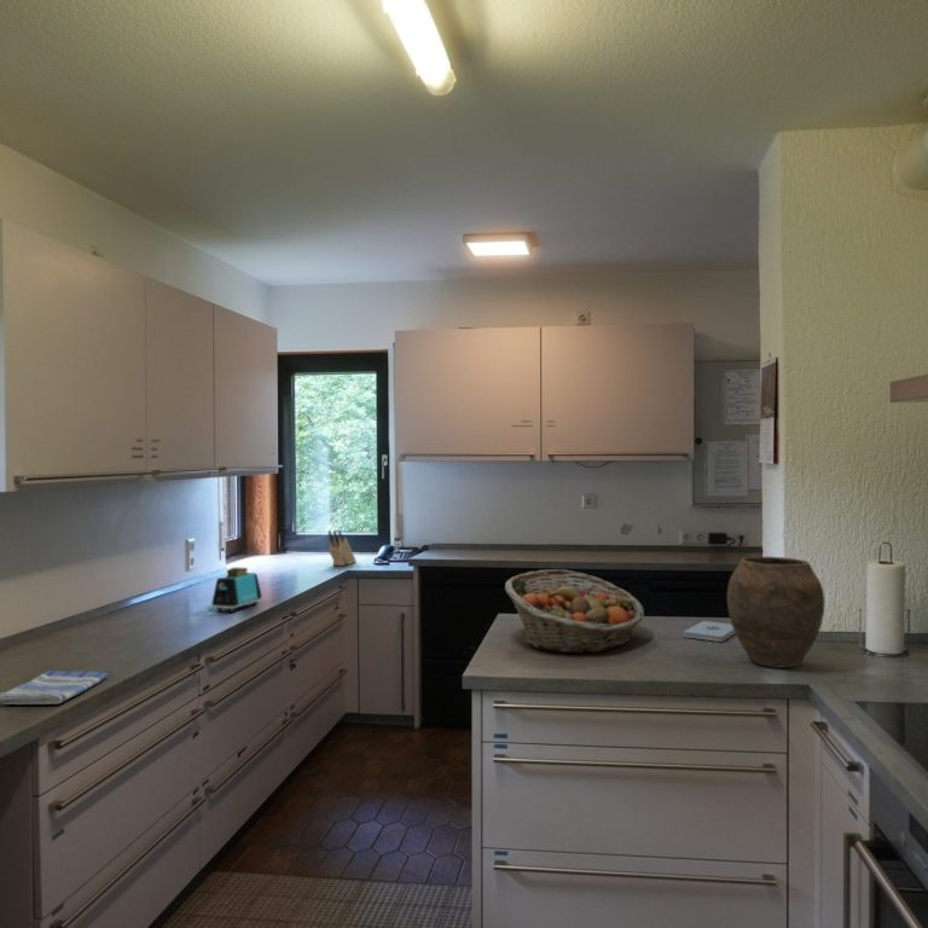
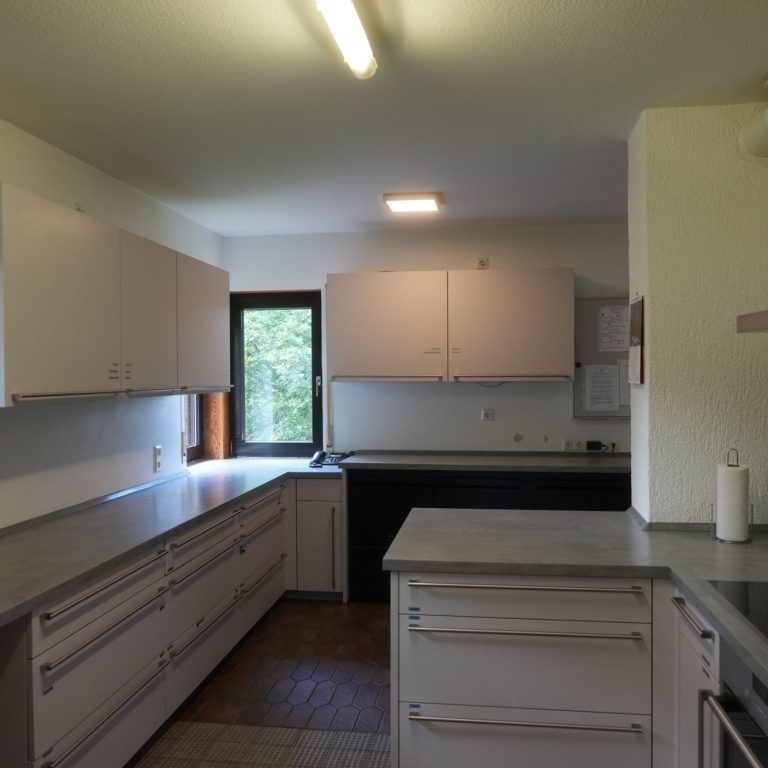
- toaster (237, 587)
- knife block (341, 546)
- notepad (712, 631)
- dish towel (54, 685)
- vase (775, 611)
- fruit basket (574, 608)
